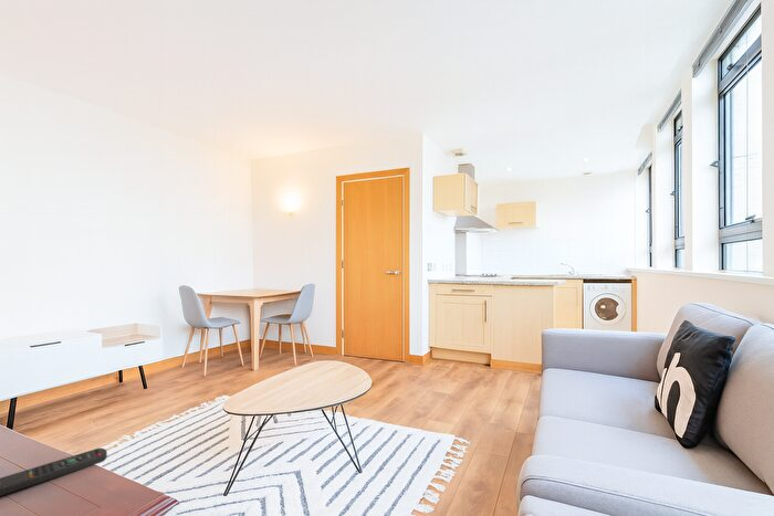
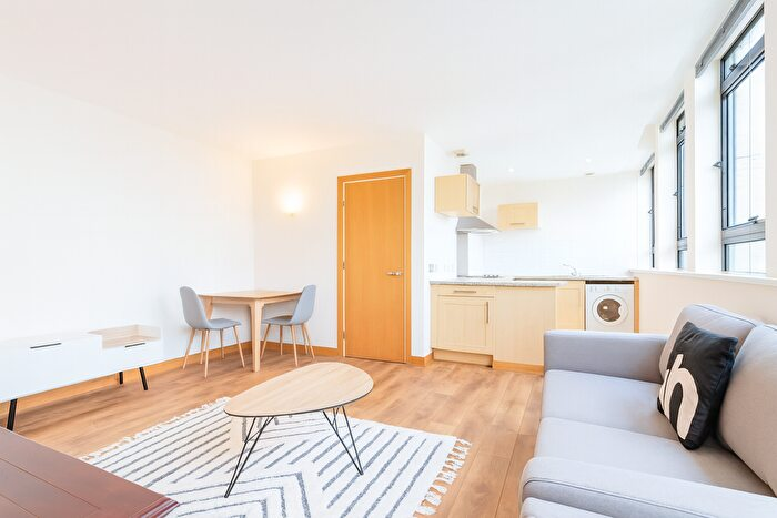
- remote control (50, 470)
